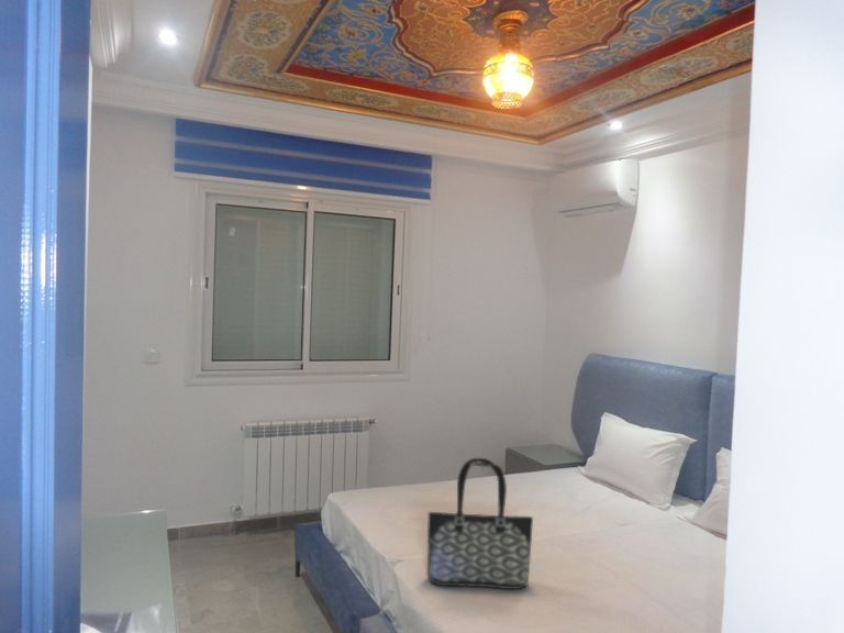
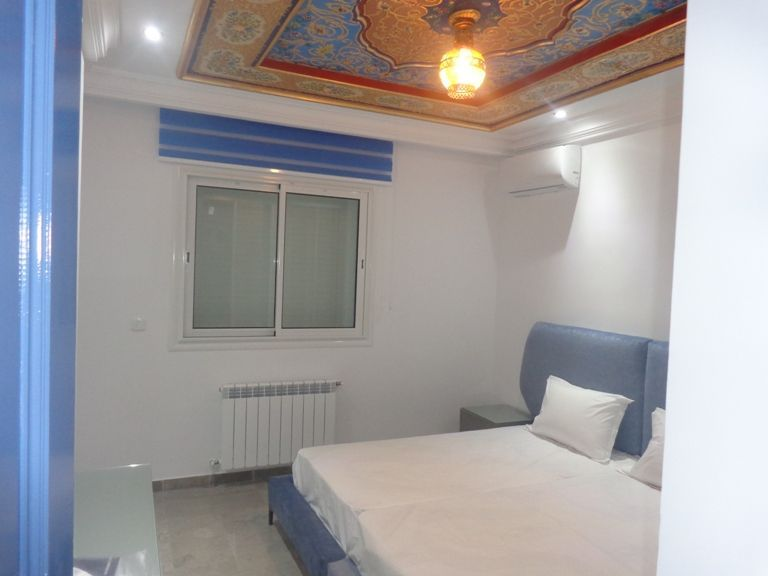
- tote bag (479, 521)
